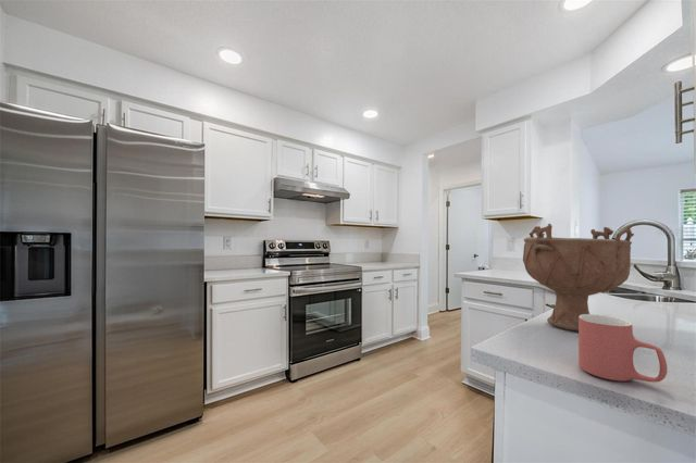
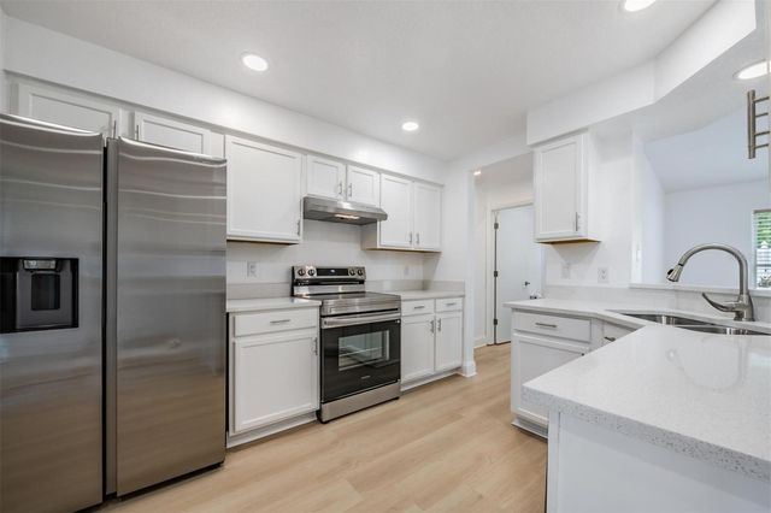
- decorative bowl (573, 275)
- mug (619, 349)
